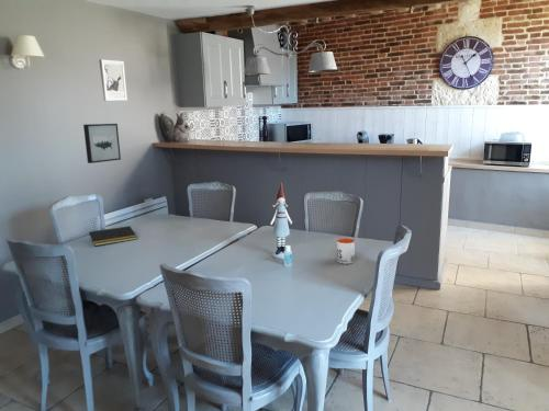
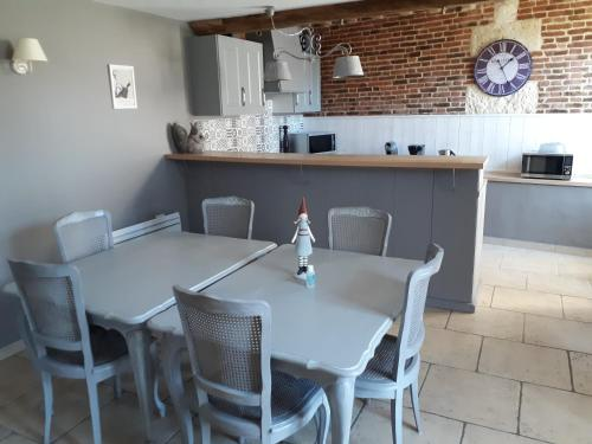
- mug (347, 249)
- wall art (102, 142)
- notepad (113, 235)
